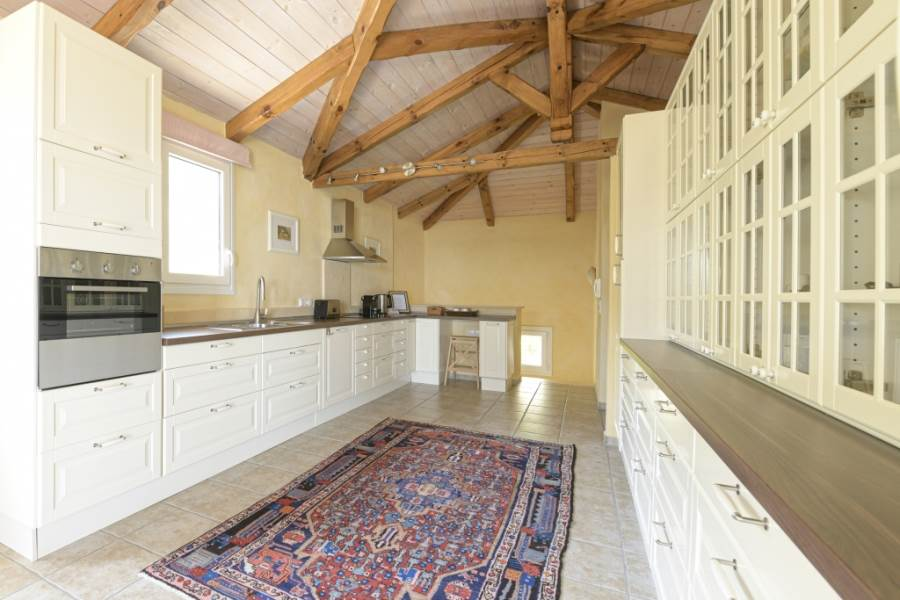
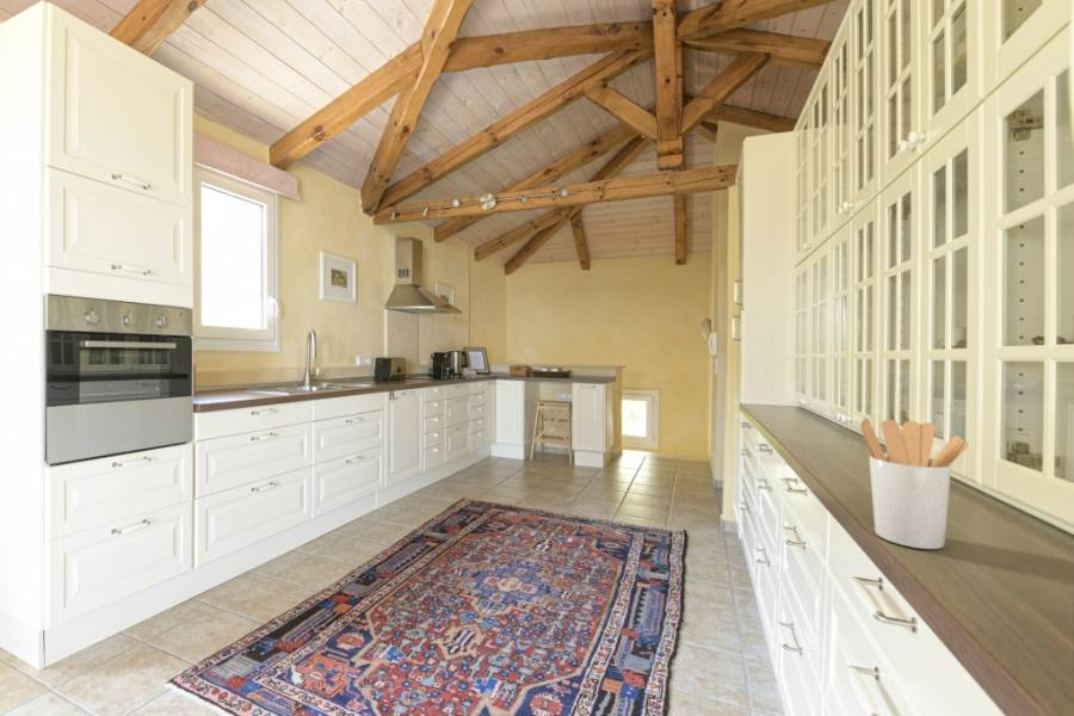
+ utensil holder (907, 476)
